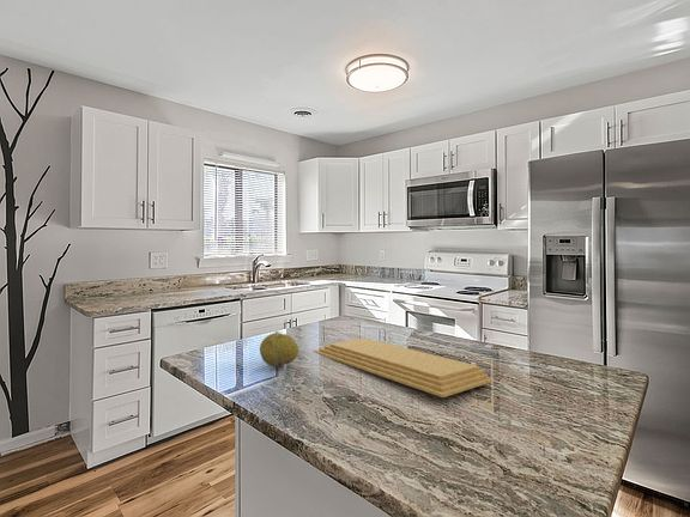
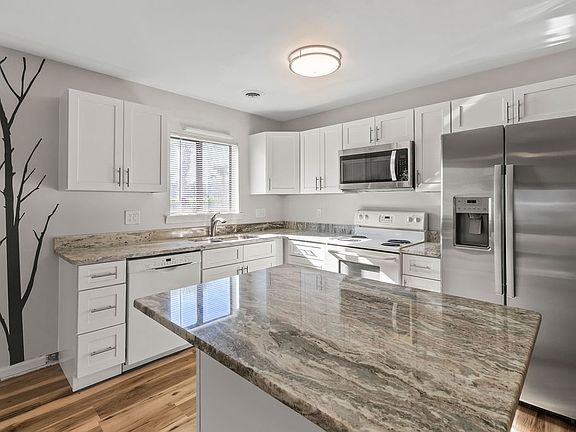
- cutting board (391, 359)
- fruit (278, 349)
